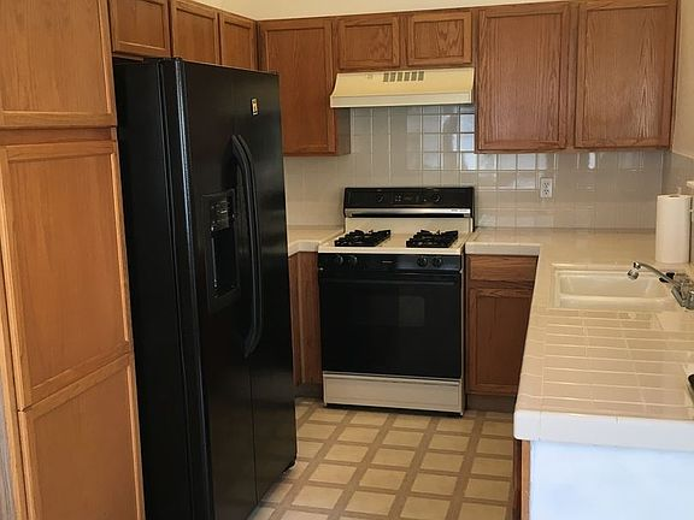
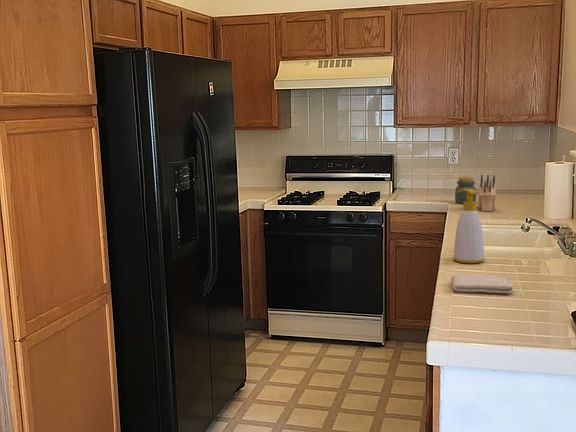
+ jar (465, 191)
+ soap bottle (469, 225)
+ knife block (486, 191)
+ washcloth (481, 283)
